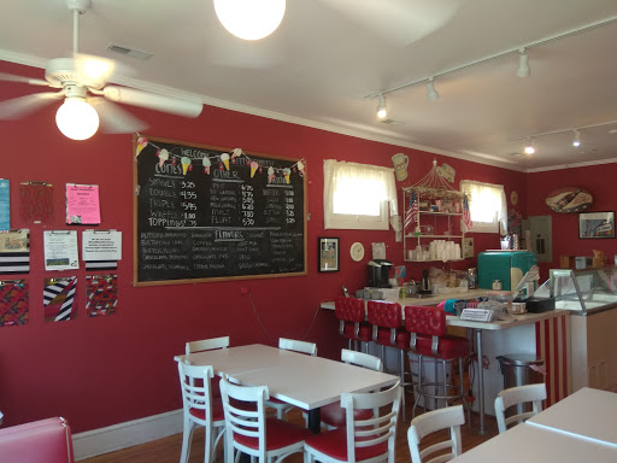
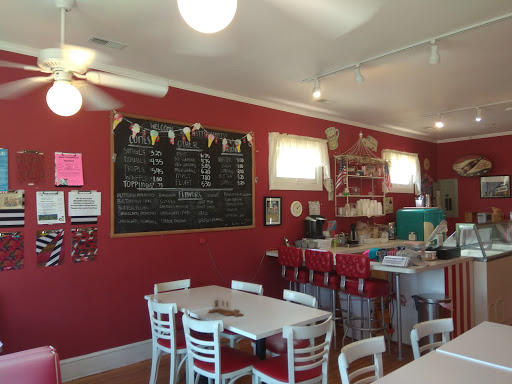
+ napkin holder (225, 304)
